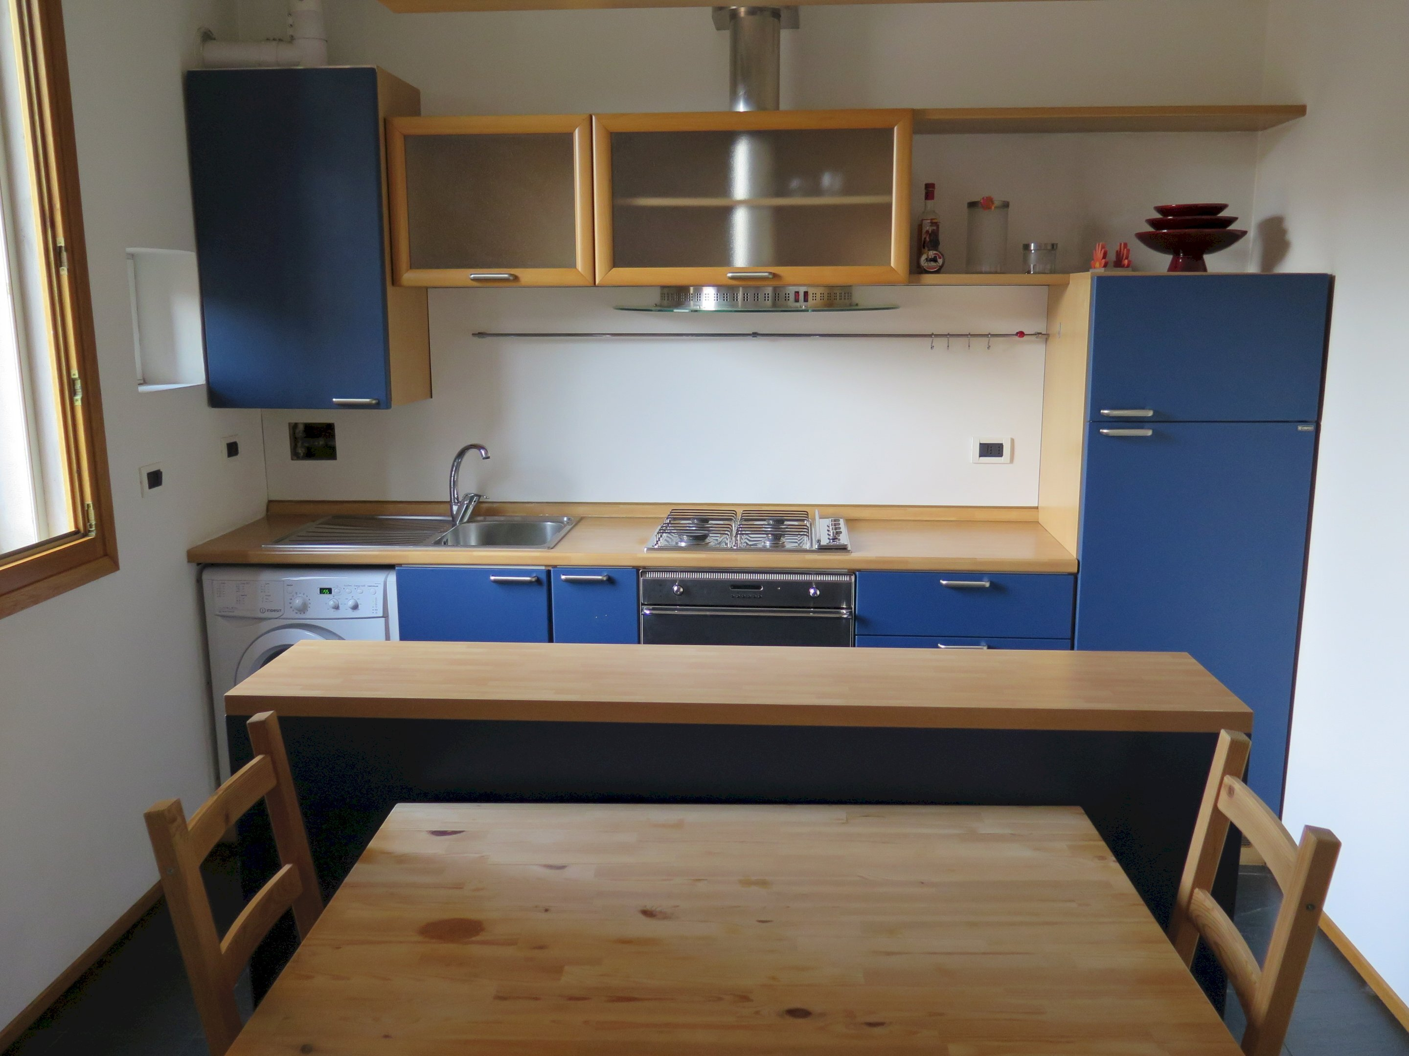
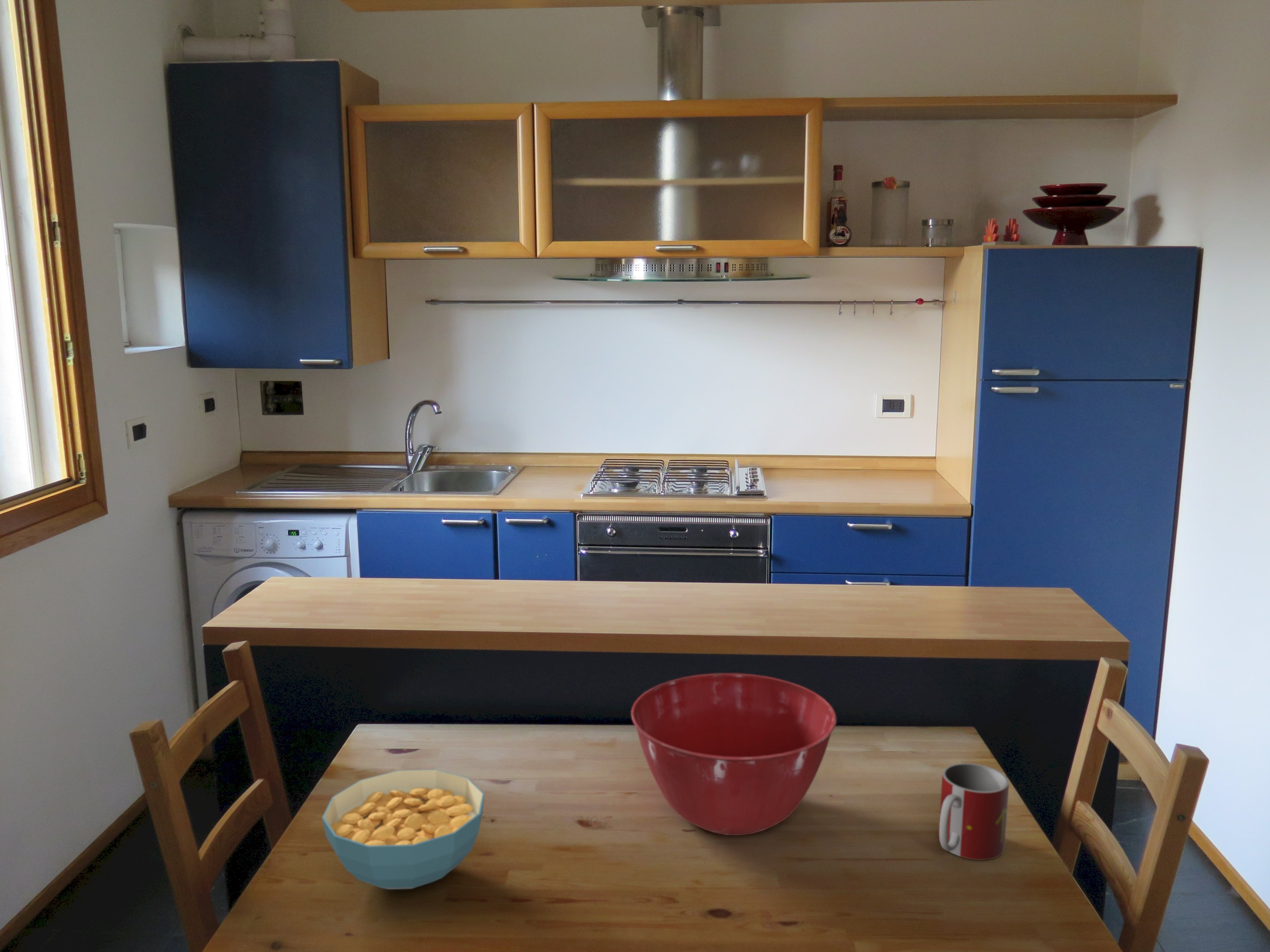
+ mixing bowl (731, 761)
+ mug (966, 814)
+ cereal bowl (407, 840)
